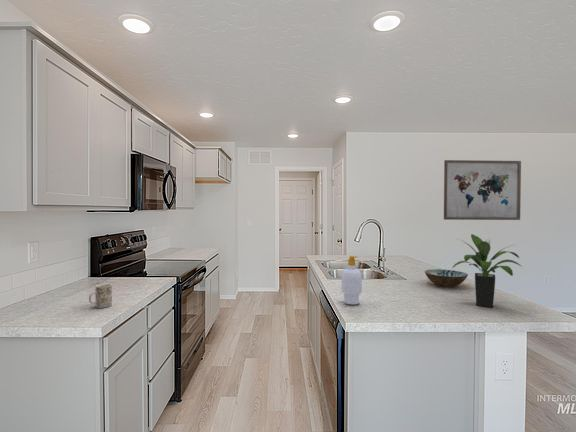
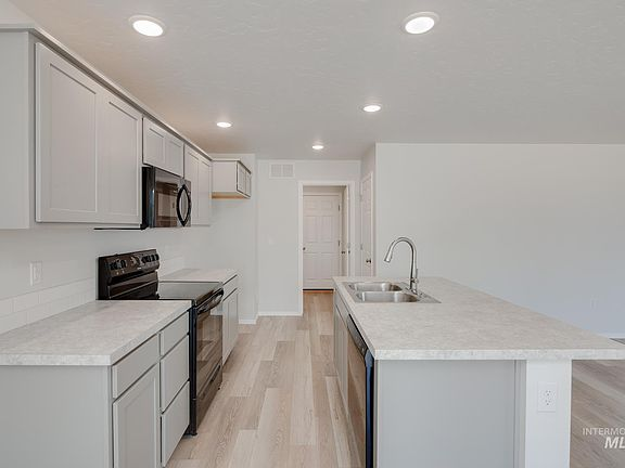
- bowl (445, 278)
- potted plant (485, 270)
- soap bottle (351, 279)
- wall art (482, 190)
- mug (101, 295)
